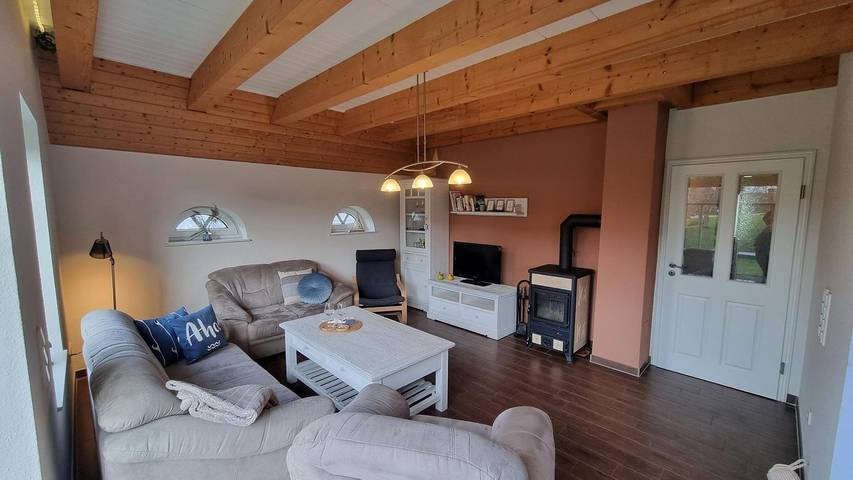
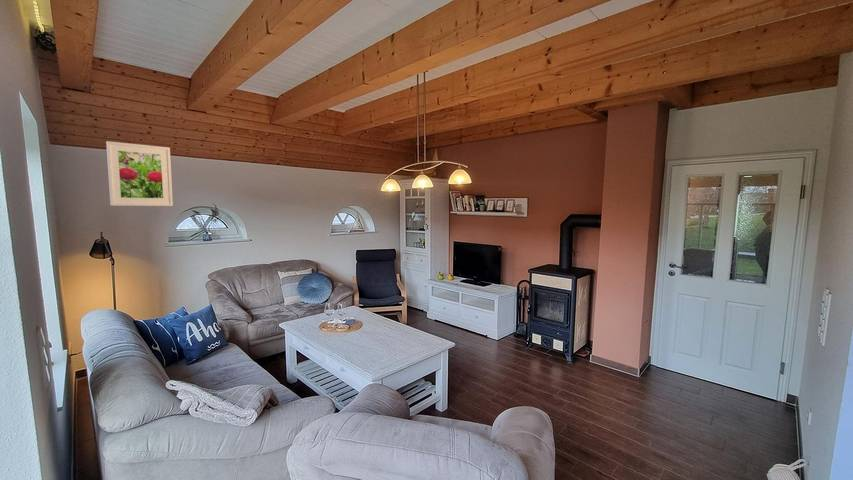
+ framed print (141, 175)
